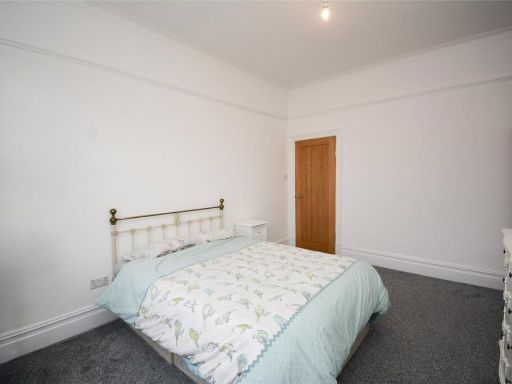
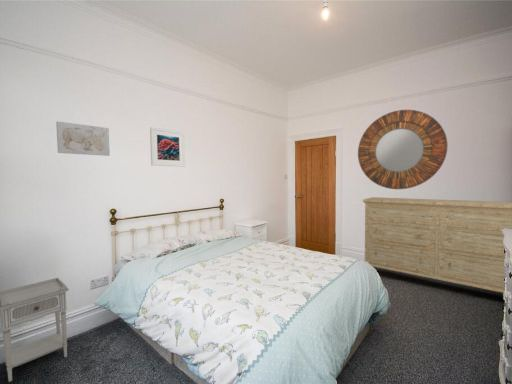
+ dresser (438, 242)
+ nightstand (32, 320)
+ wall art (84, 139)
+ home mirror (398, 150)
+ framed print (168, 148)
